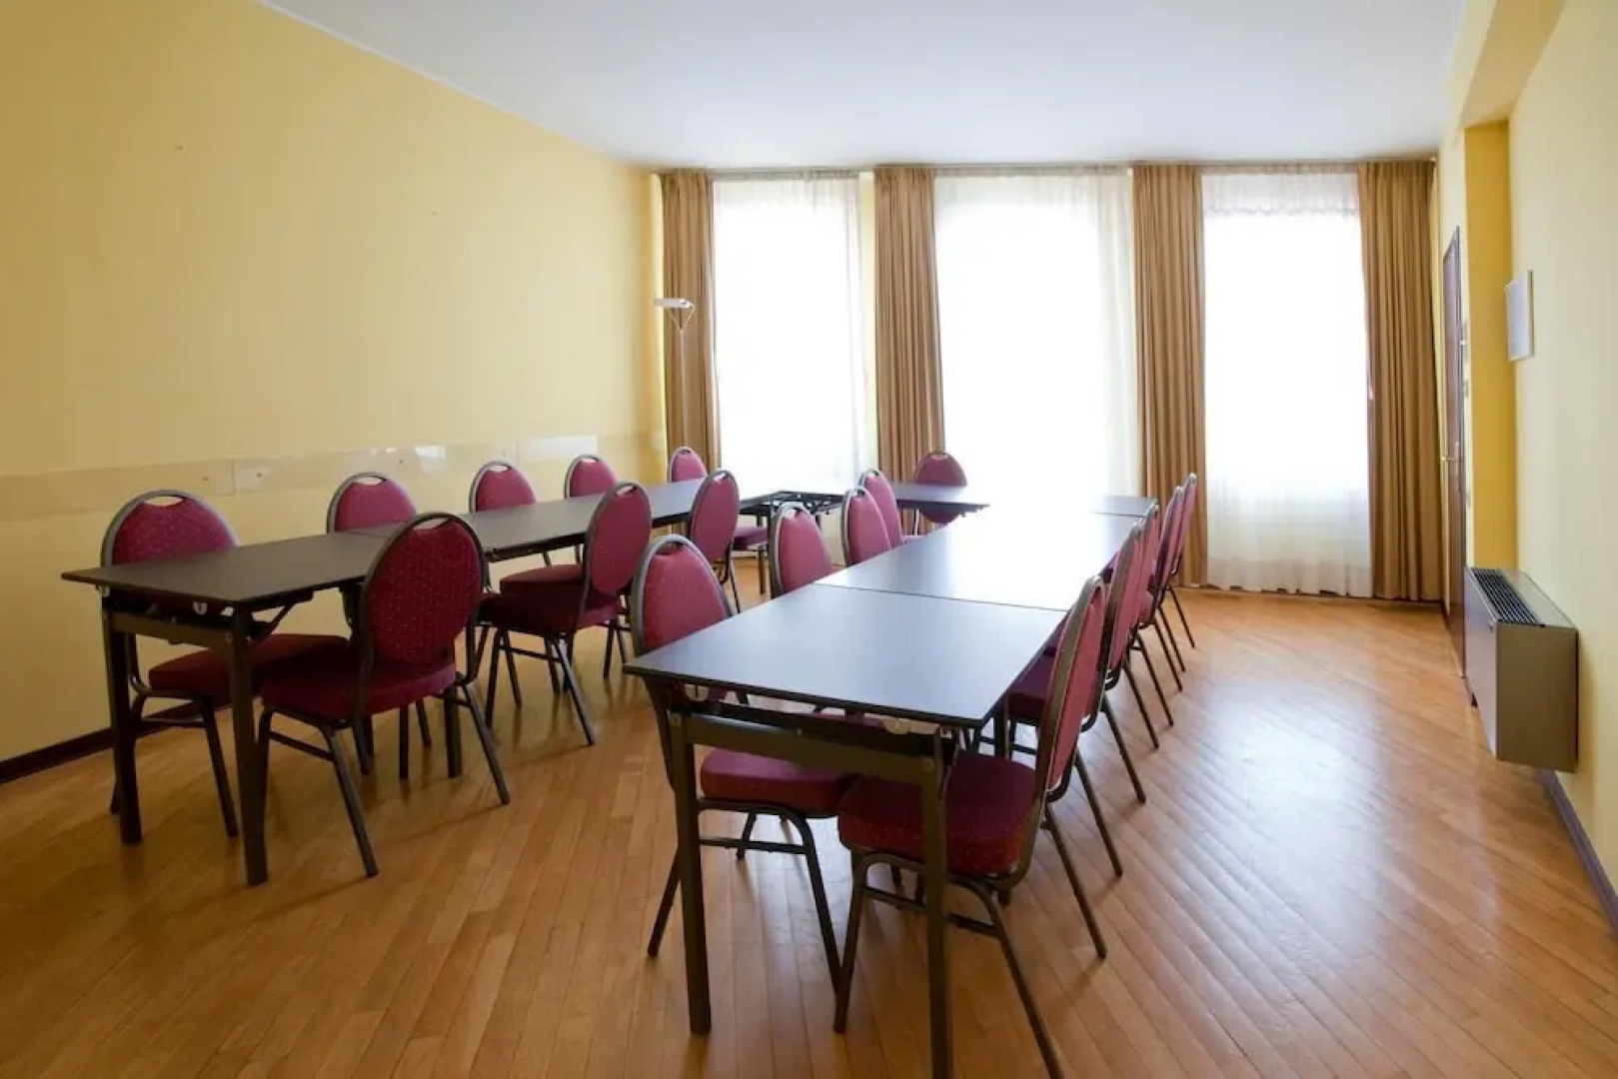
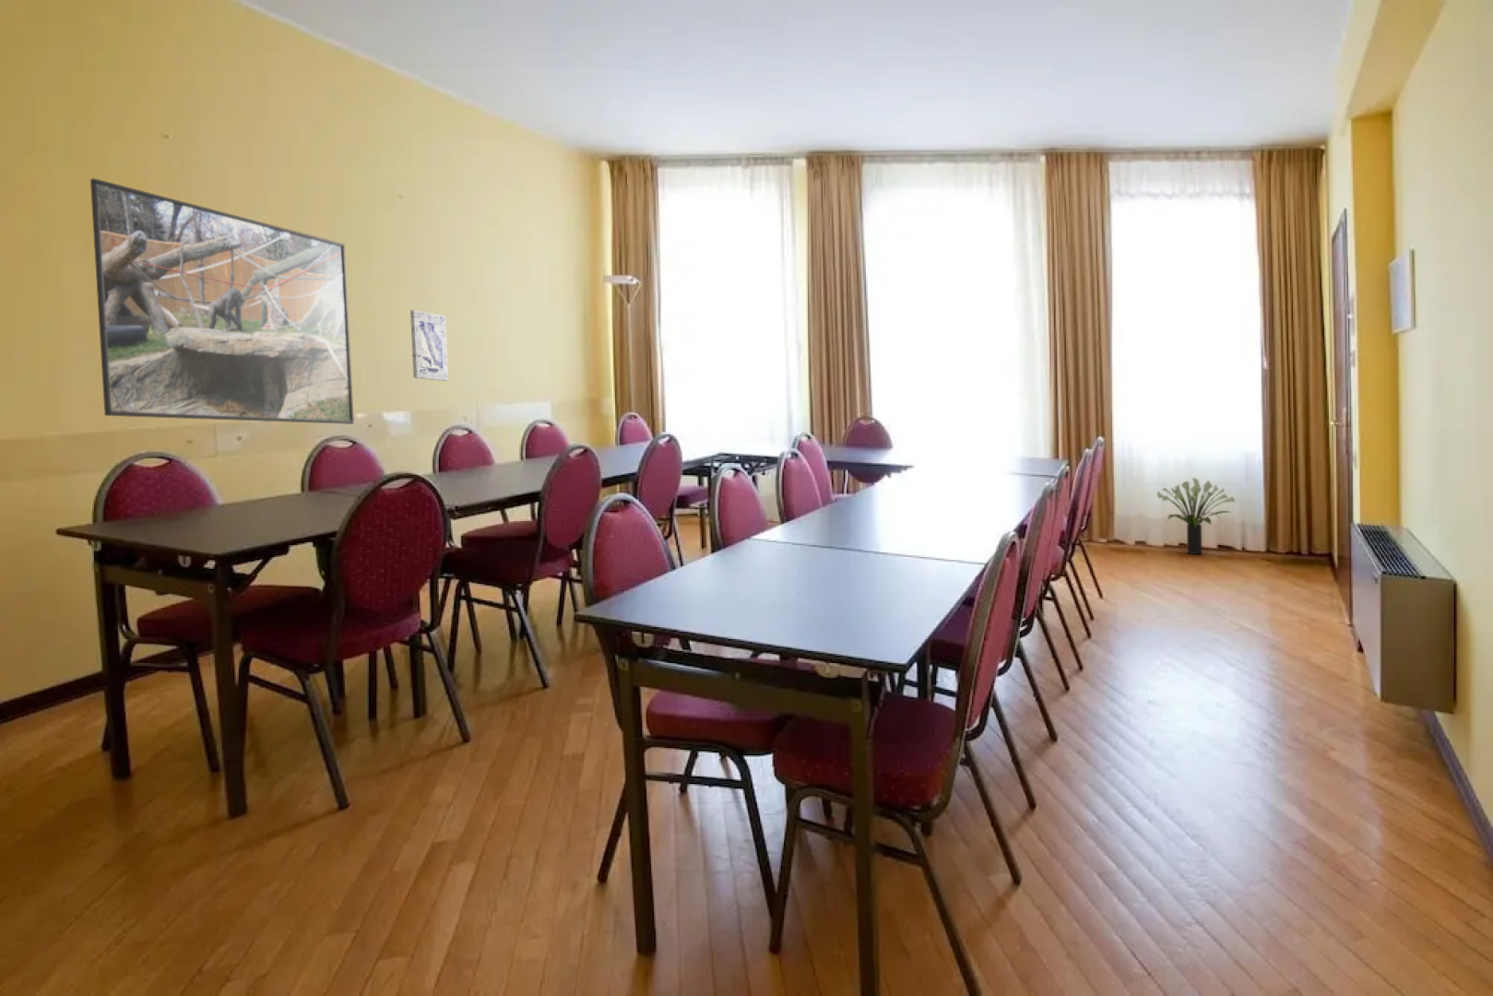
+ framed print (240, 318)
+ wall art (430, 346)
+ potted plant (1196, 516)
